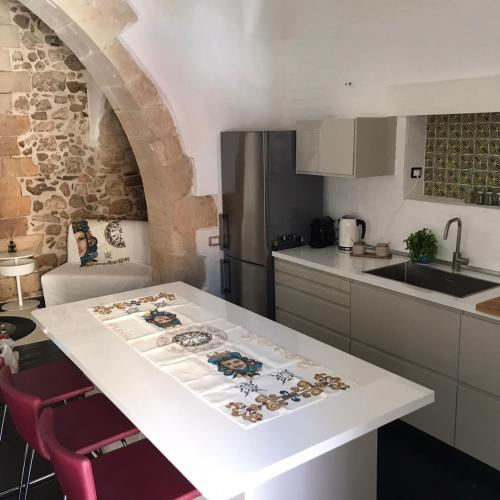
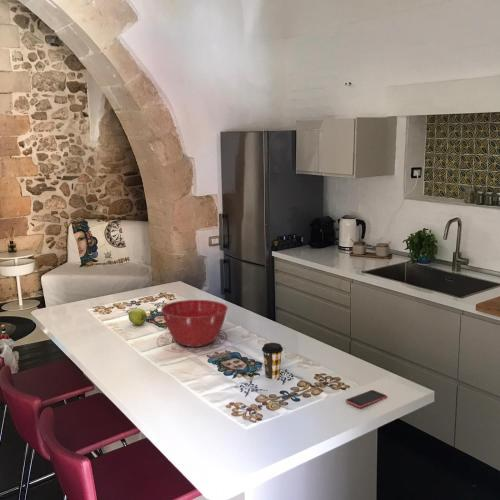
+ mixing bowl (195, 324)
+ smartphone (366, 398)
+ coffee cup (272, 361)
+ apple (138, 316)
